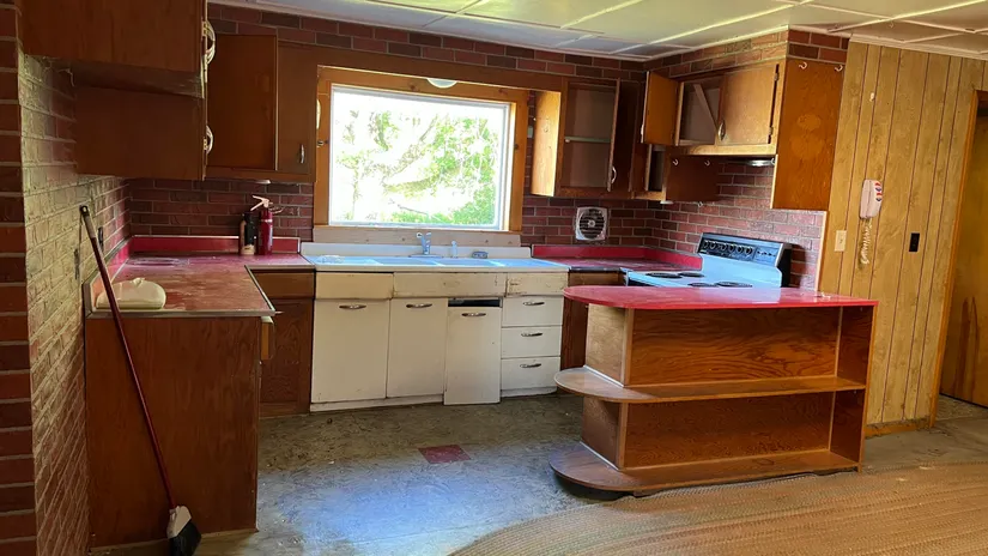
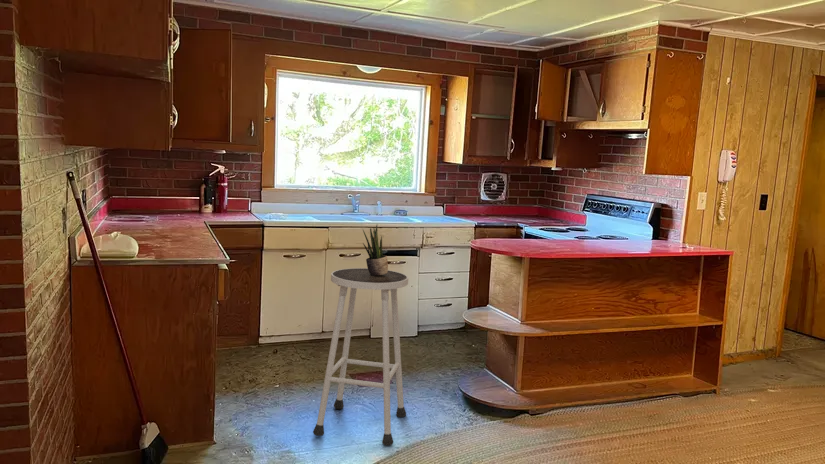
+ stool (365, 361)
+ potted plant (375, 248)
